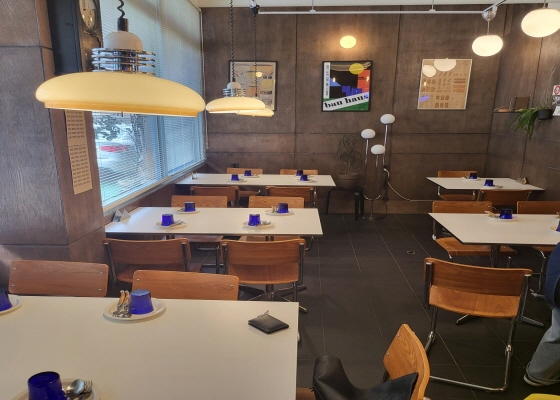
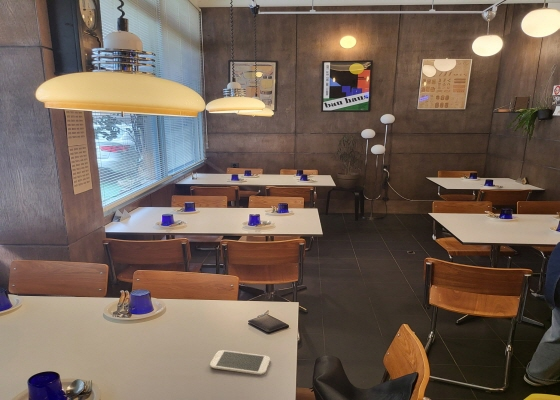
+ smartphone (240, 361)
